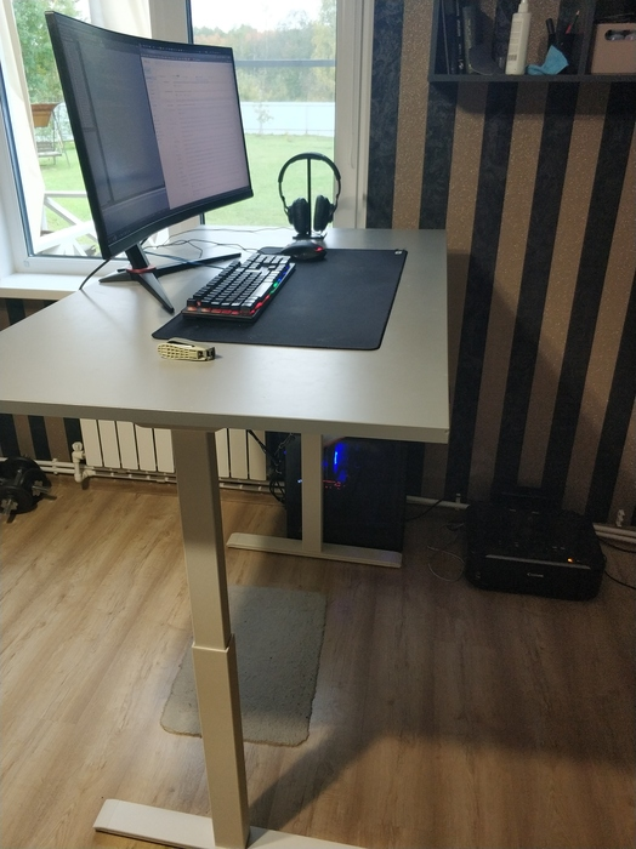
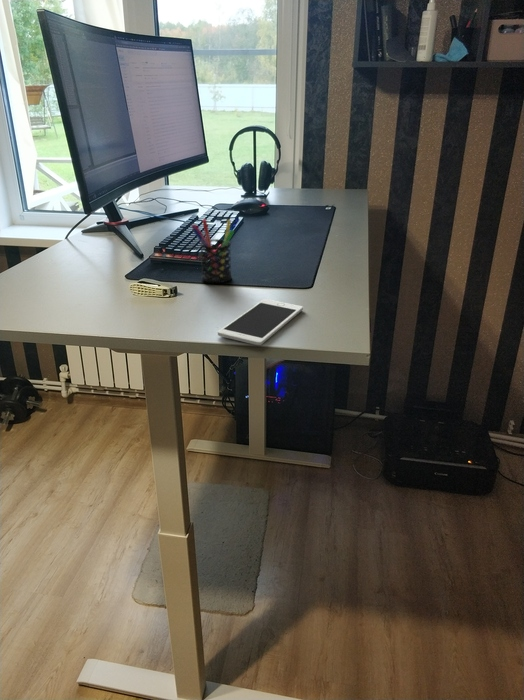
+ pen holder (217, 248)
+ cell phone (262, 320)
